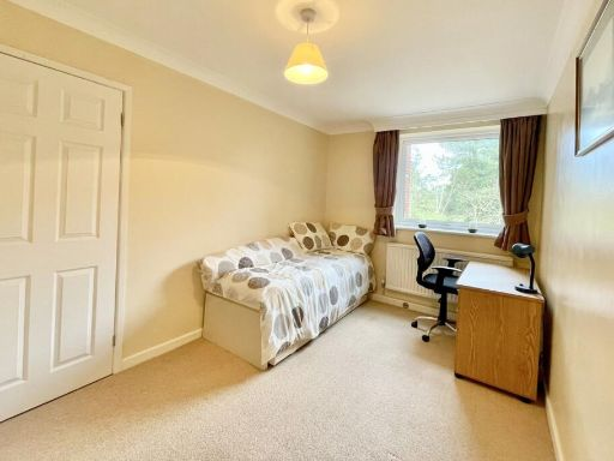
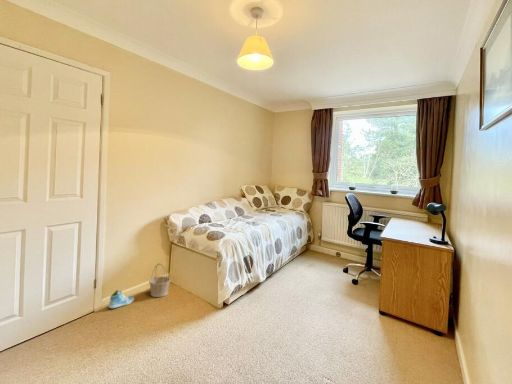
+ basket (160, 278)
+ sneaker (122, 296)
